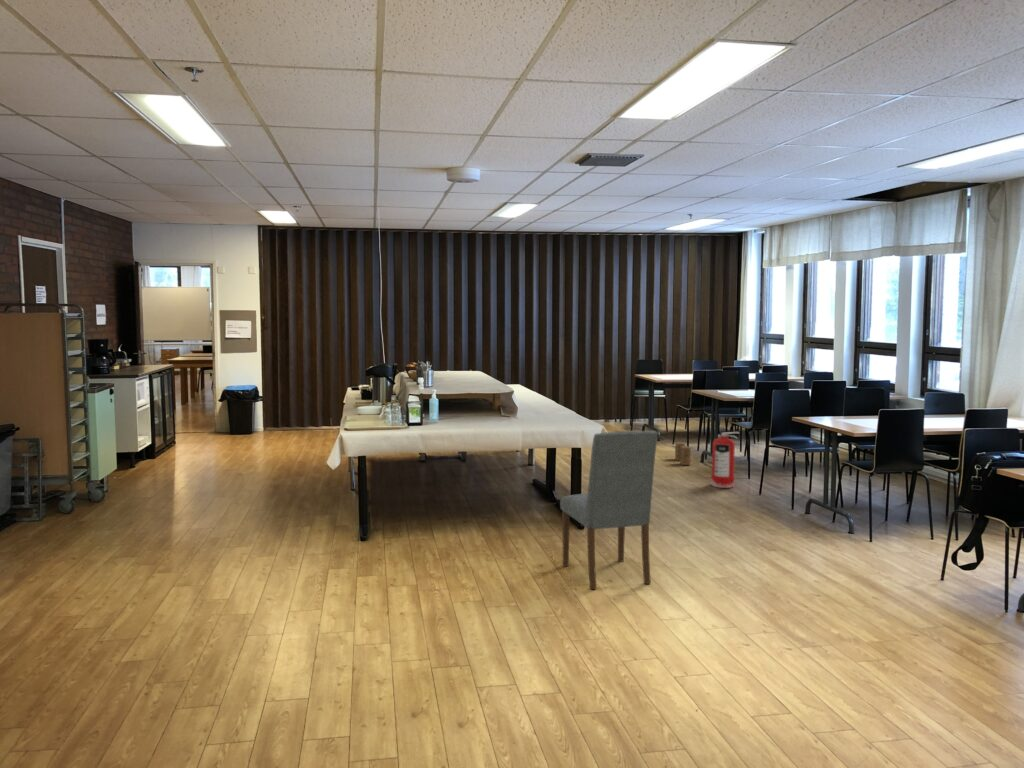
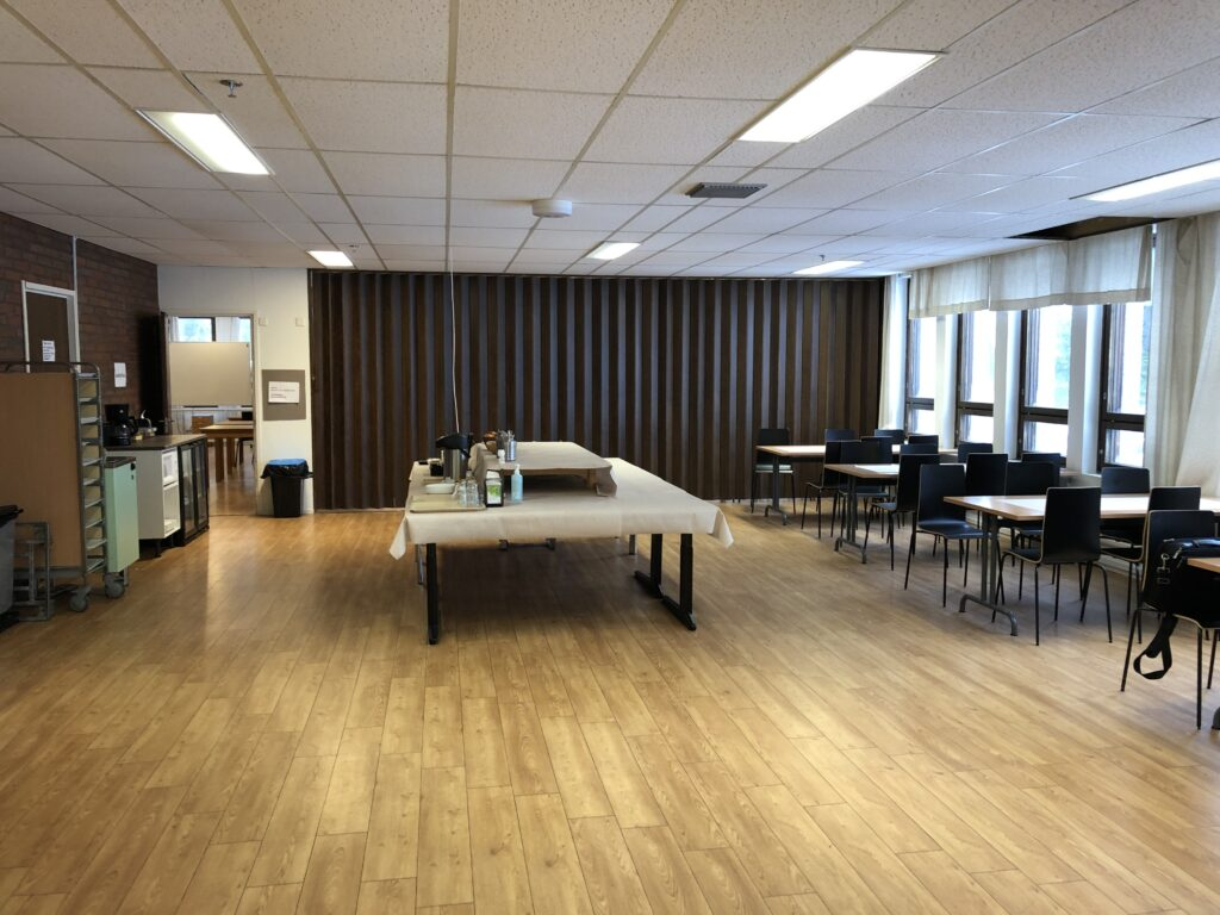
- fire extinguisher (726, 458)
- cardboard box (682, 453)
- dining chair (608, 500)
